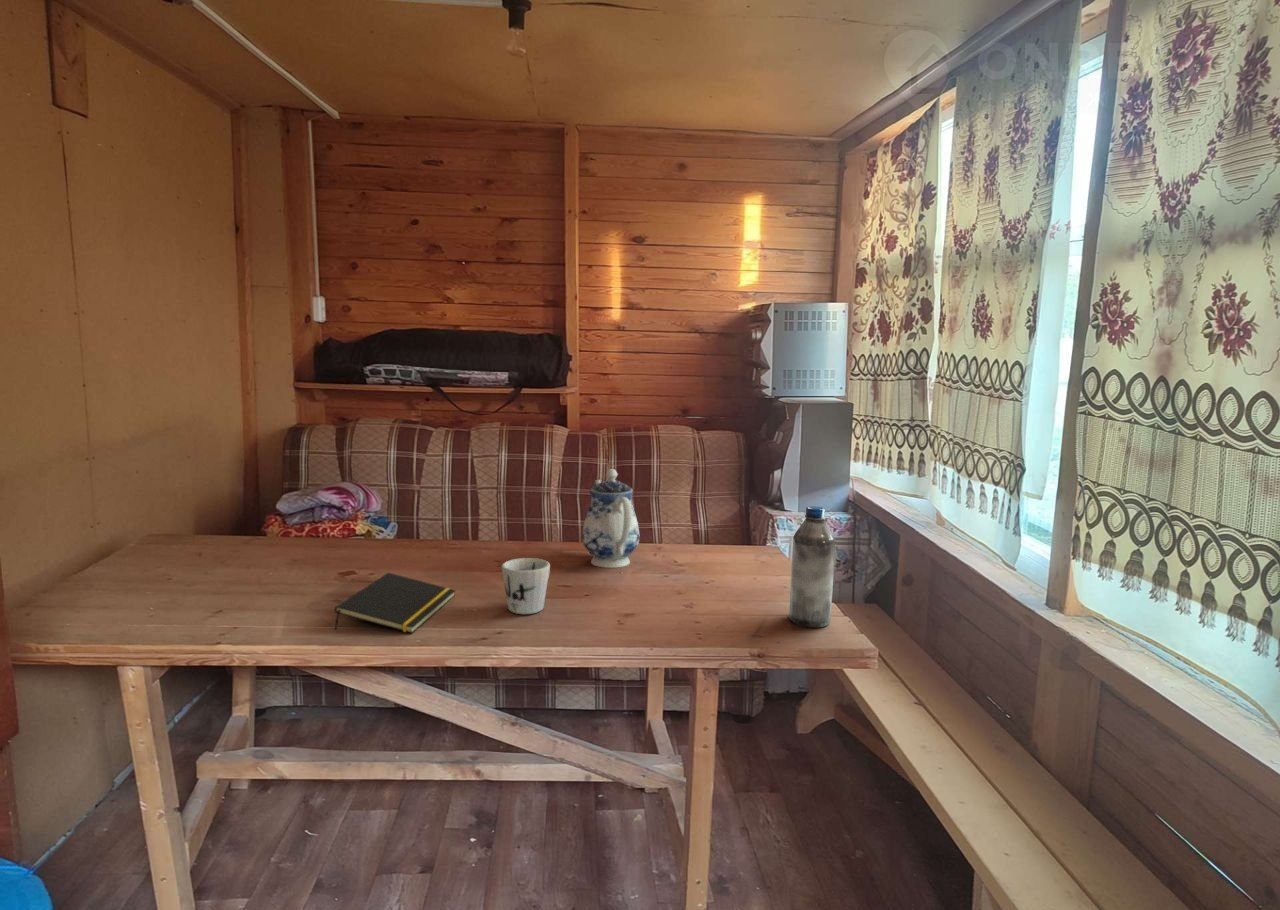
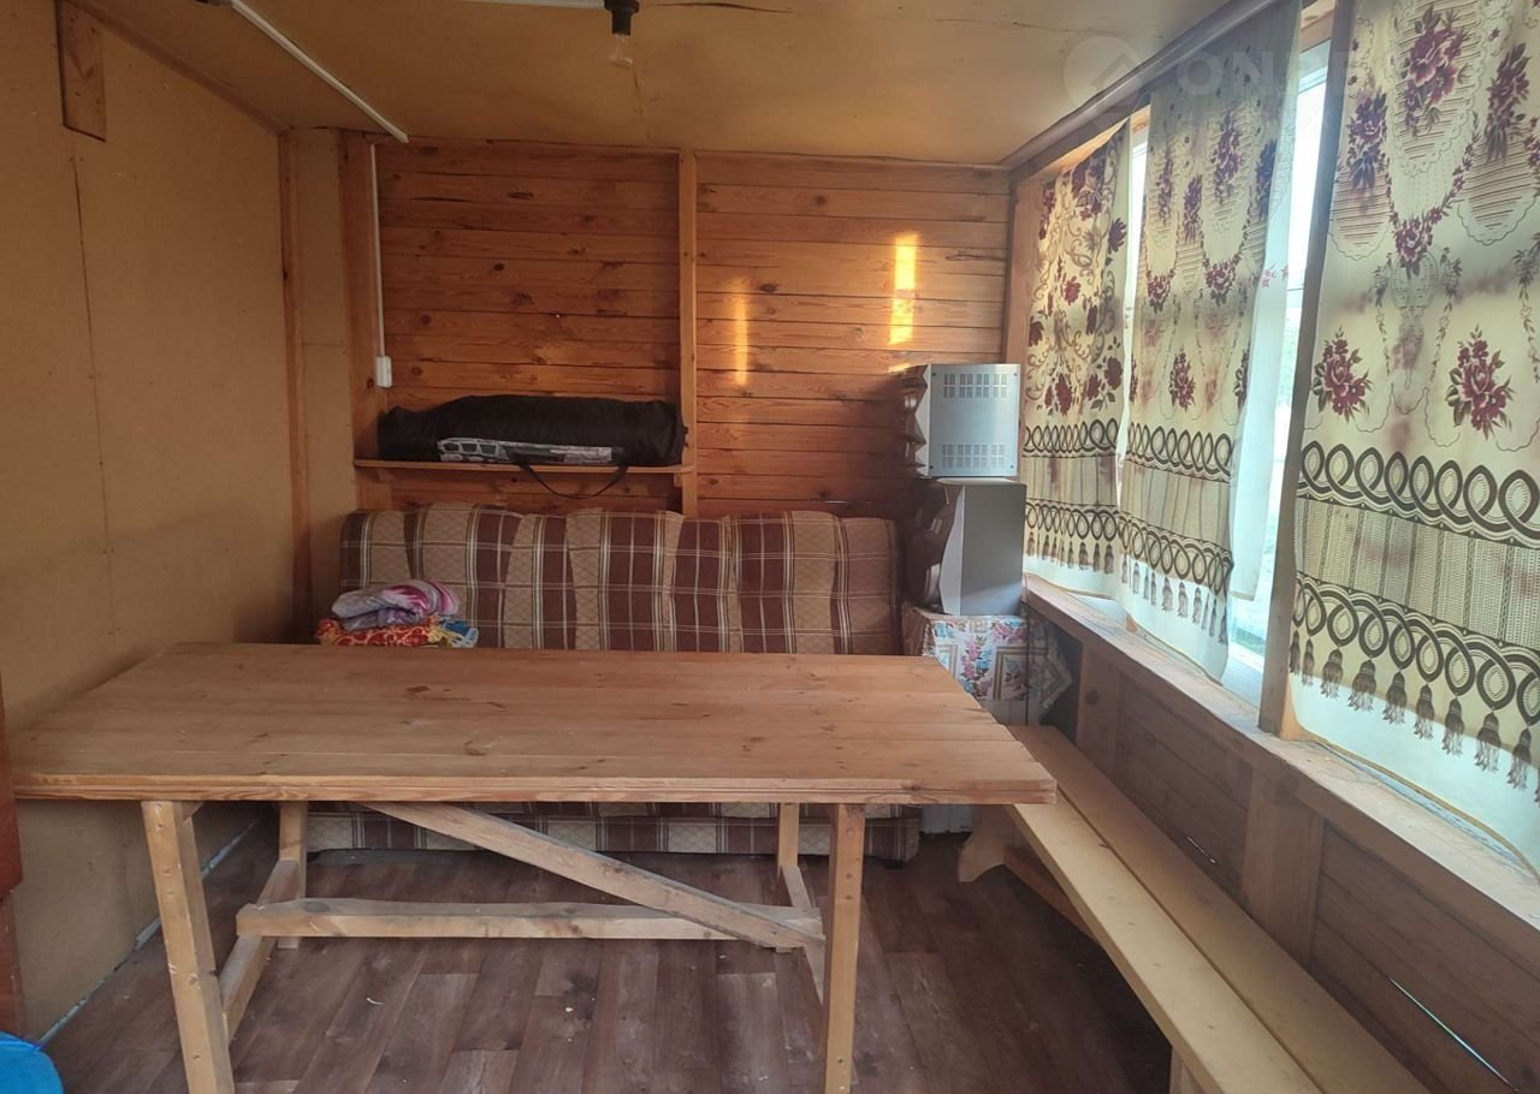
- teapot (611, 516)
- notepad (399, 600)
- mug (531, 583)
- water bottle (812, 564)
